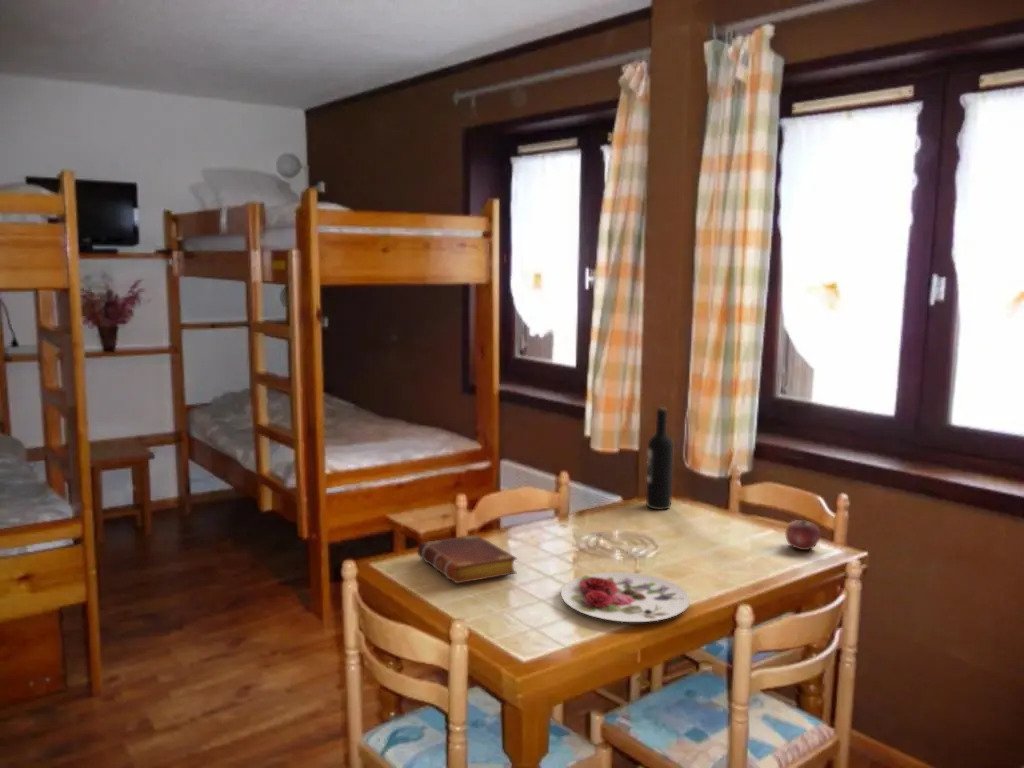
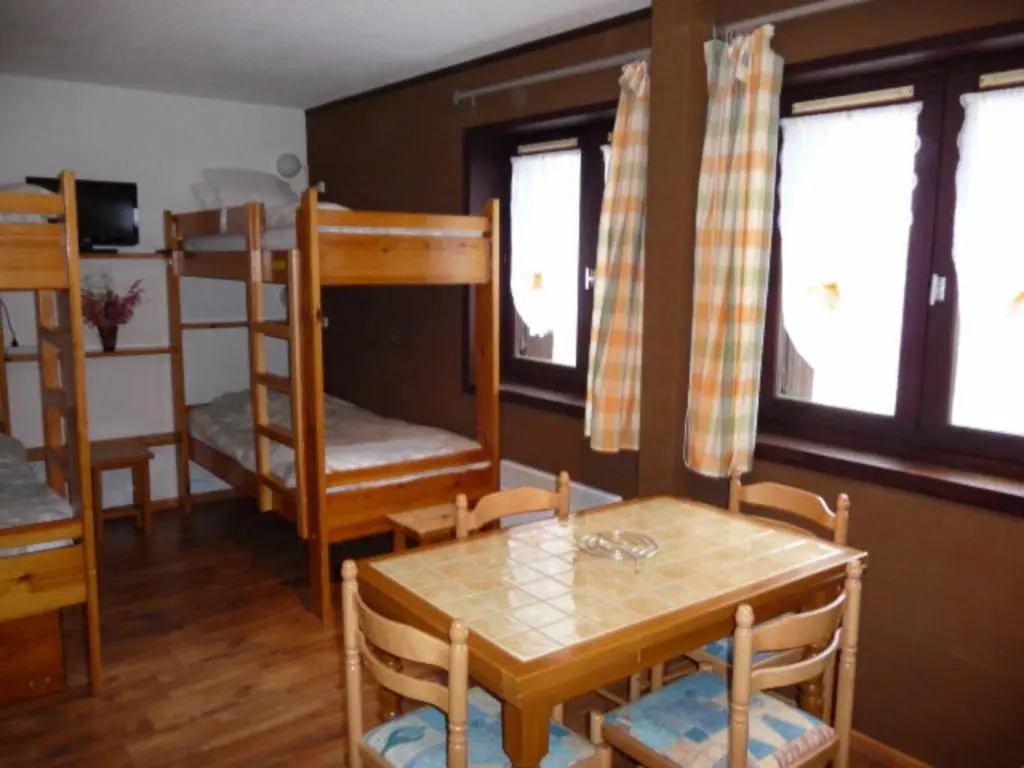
- plate (624, 594)
- wine bottle (660, 458)
- apple (802, 532)
- book (465, 557)
